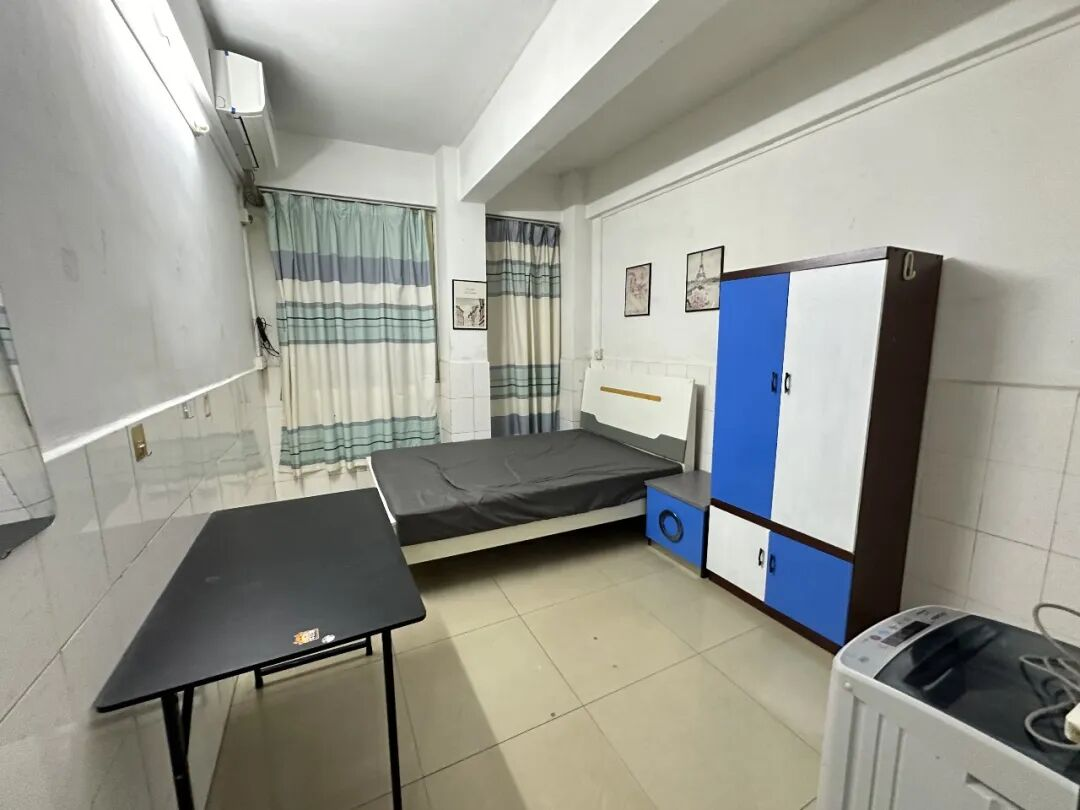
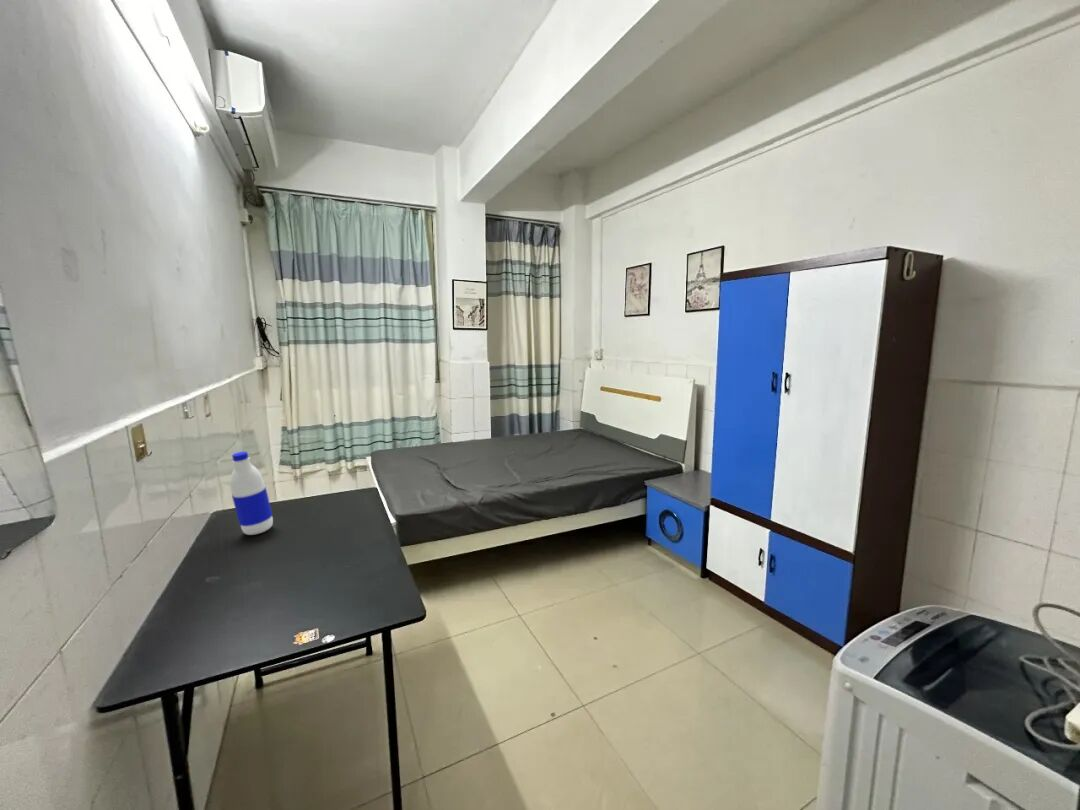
+ water bottle (251, 492)
